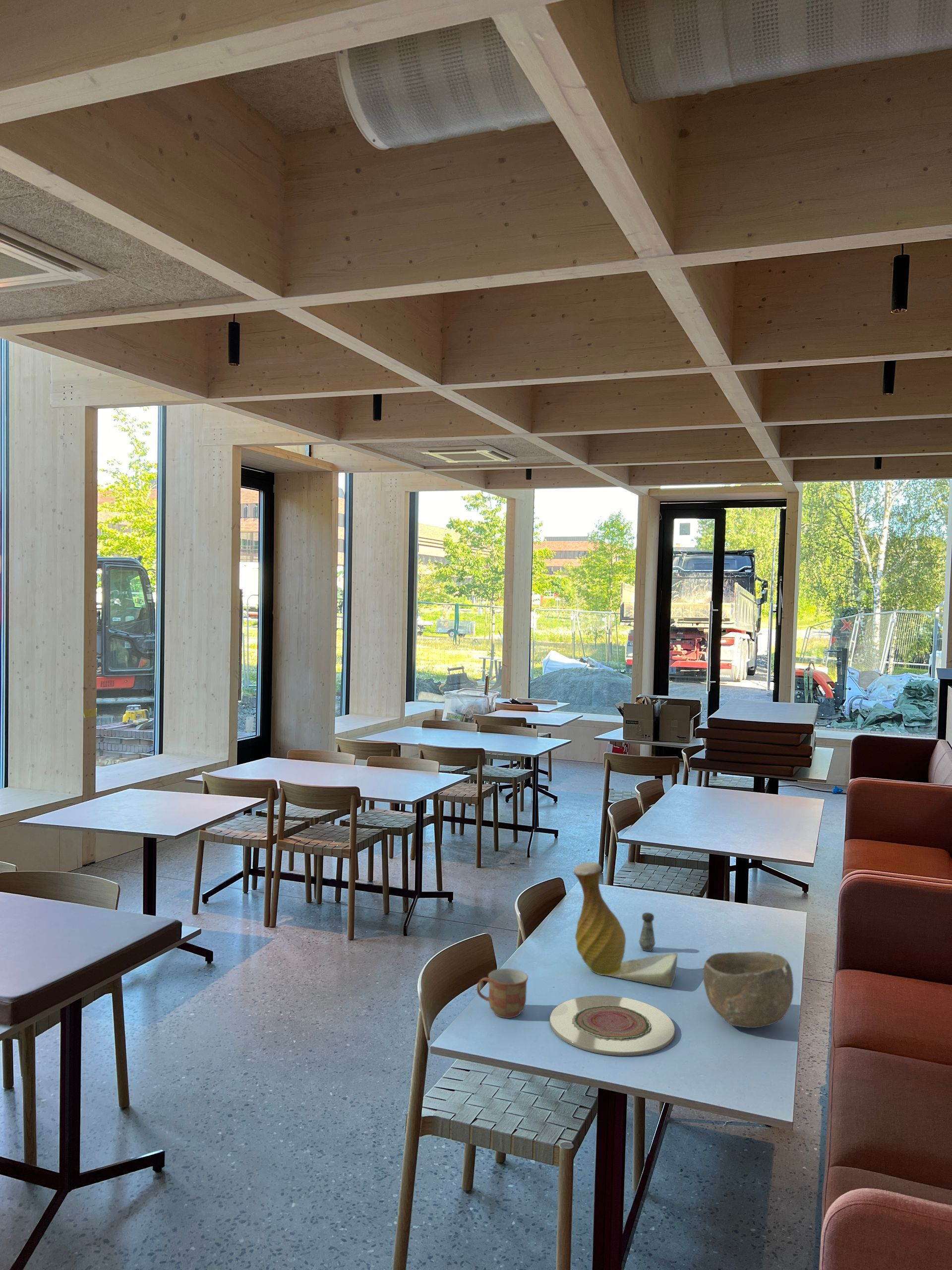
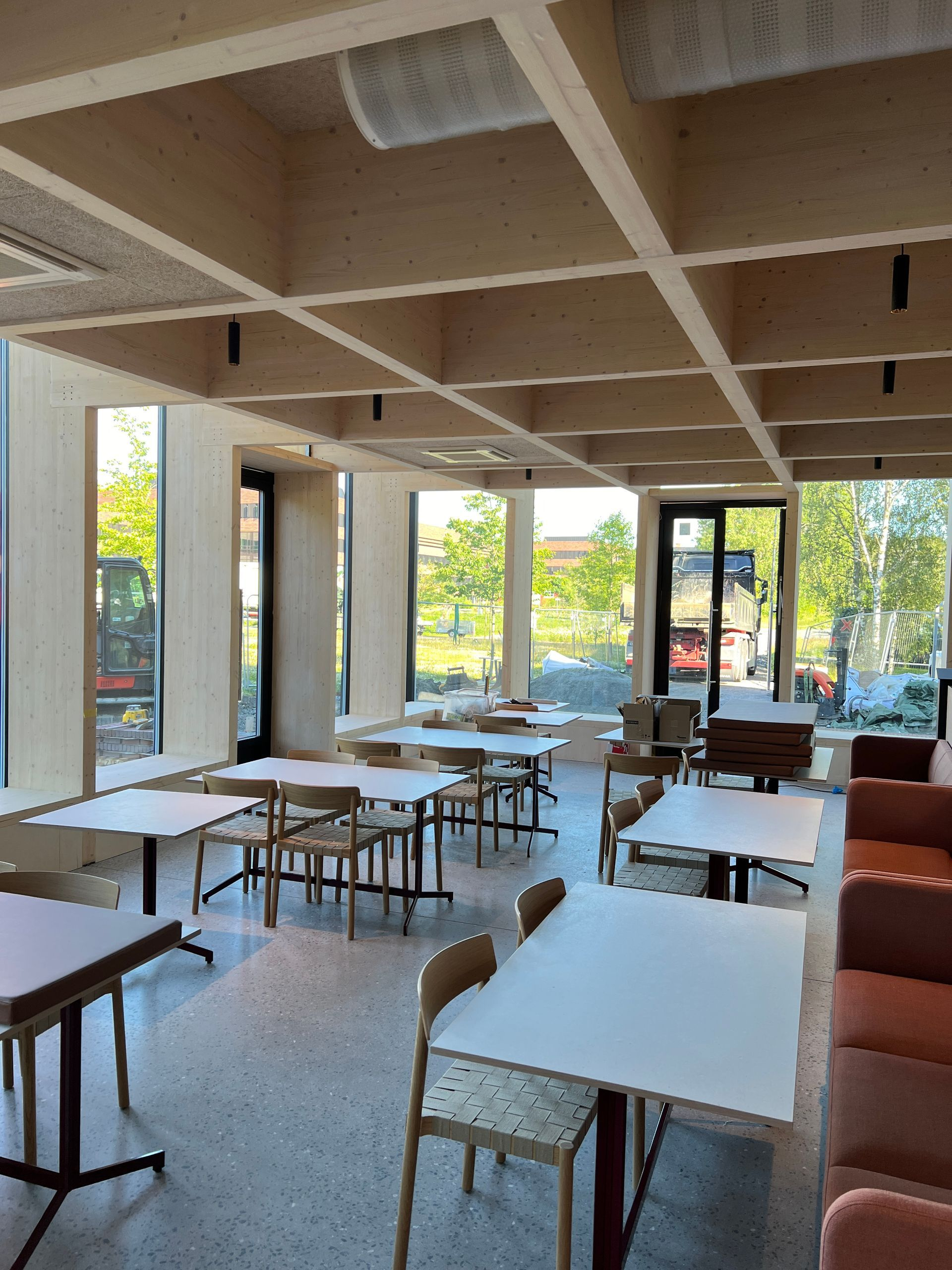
- plate (611, 1022)
- mug (502, 993)
- salt shaker (647, 931)
- bowl (747, 988)
- vase (619, 921)
